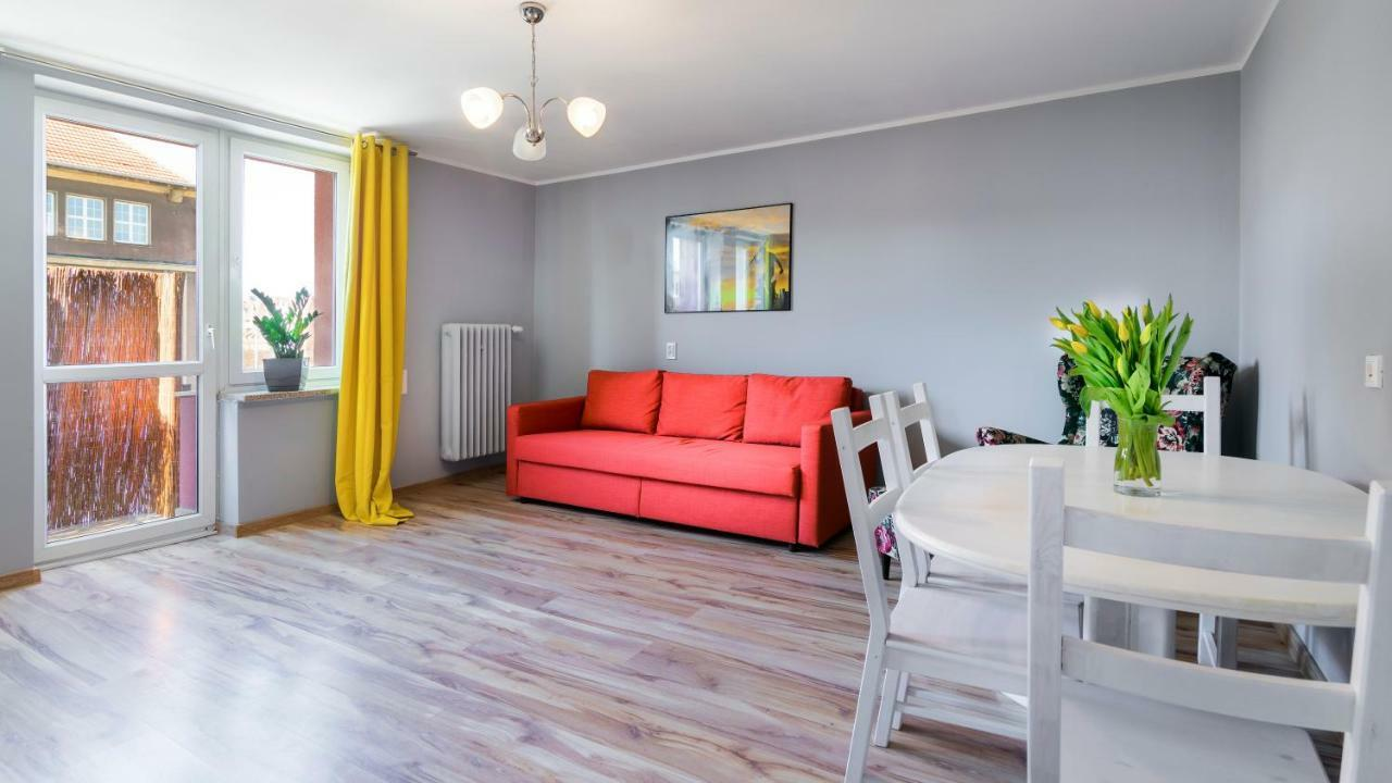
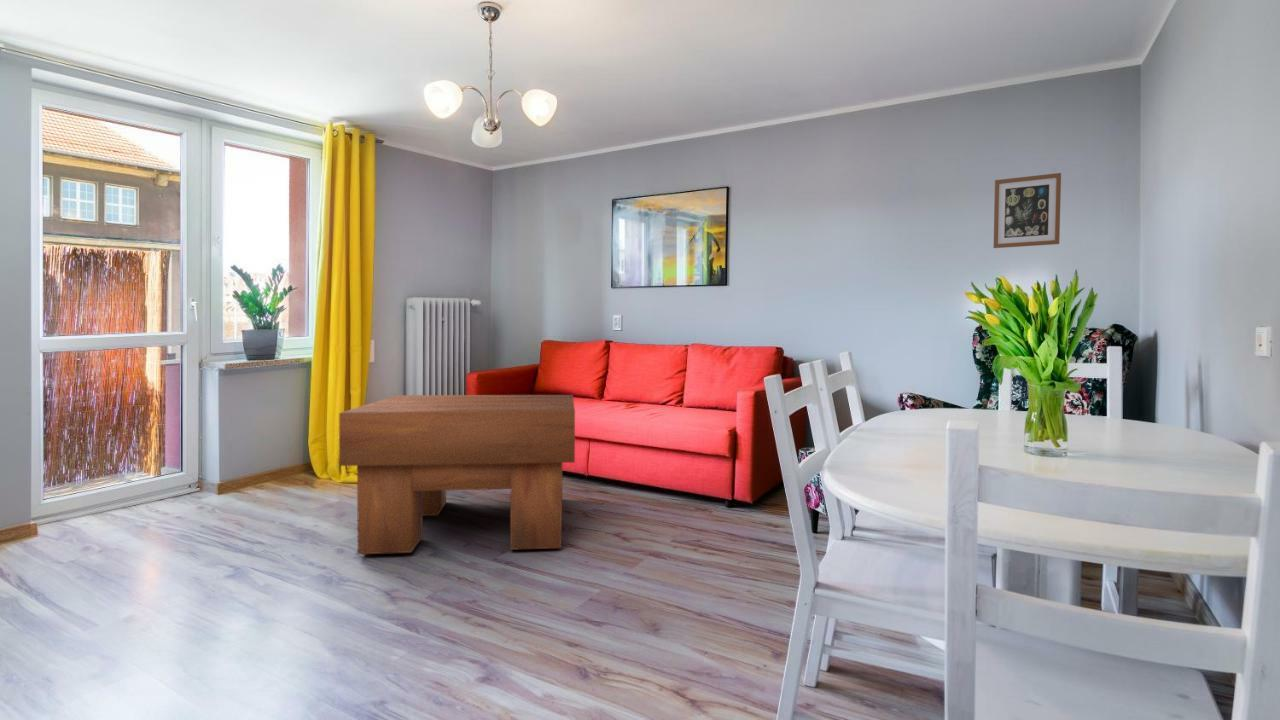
+ coffee table (474, 463)
+ wall art (1026, 211)
